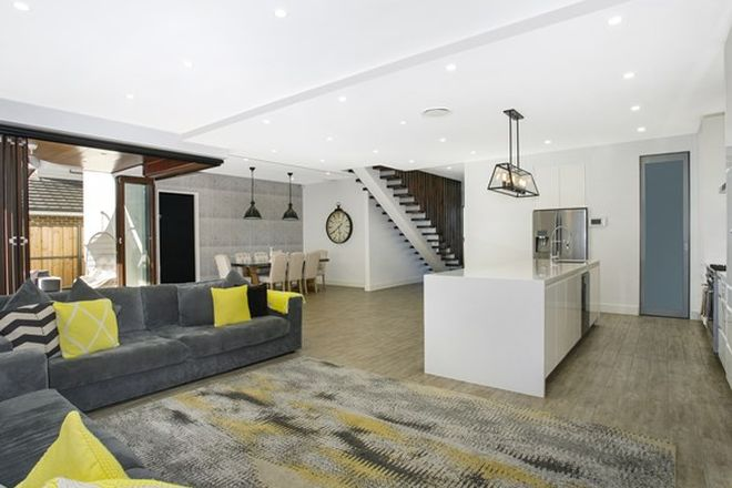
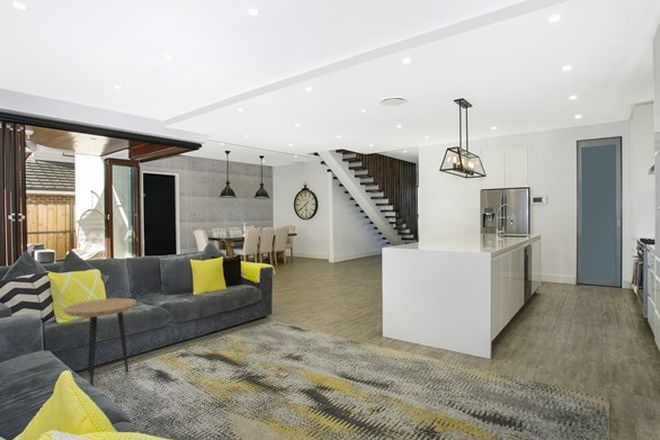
+ side table (95, 340)
